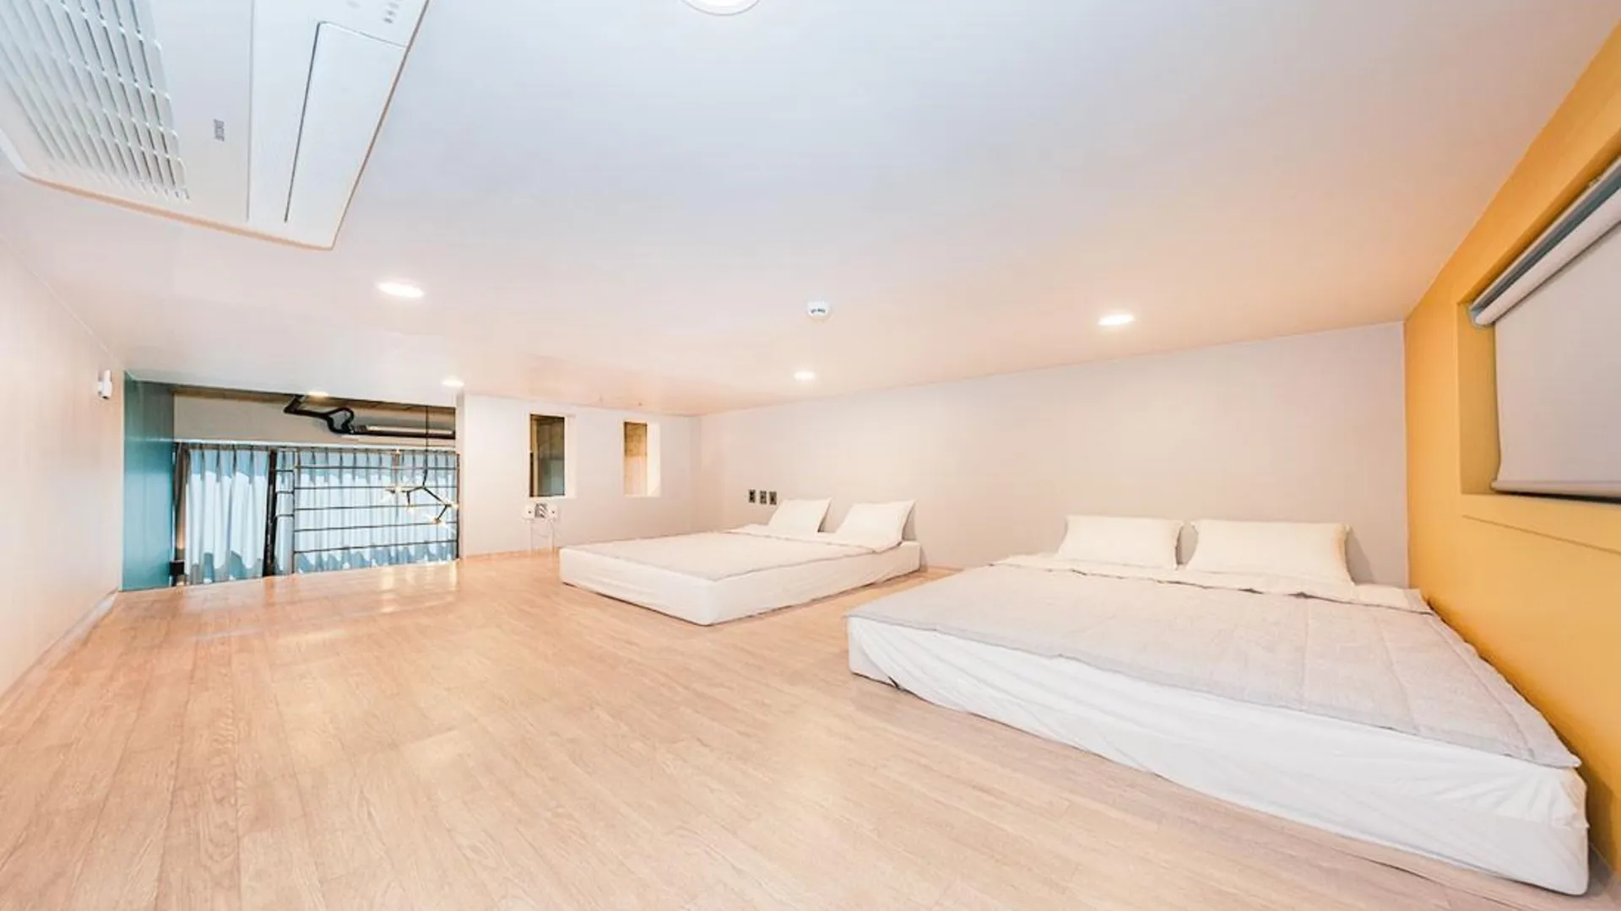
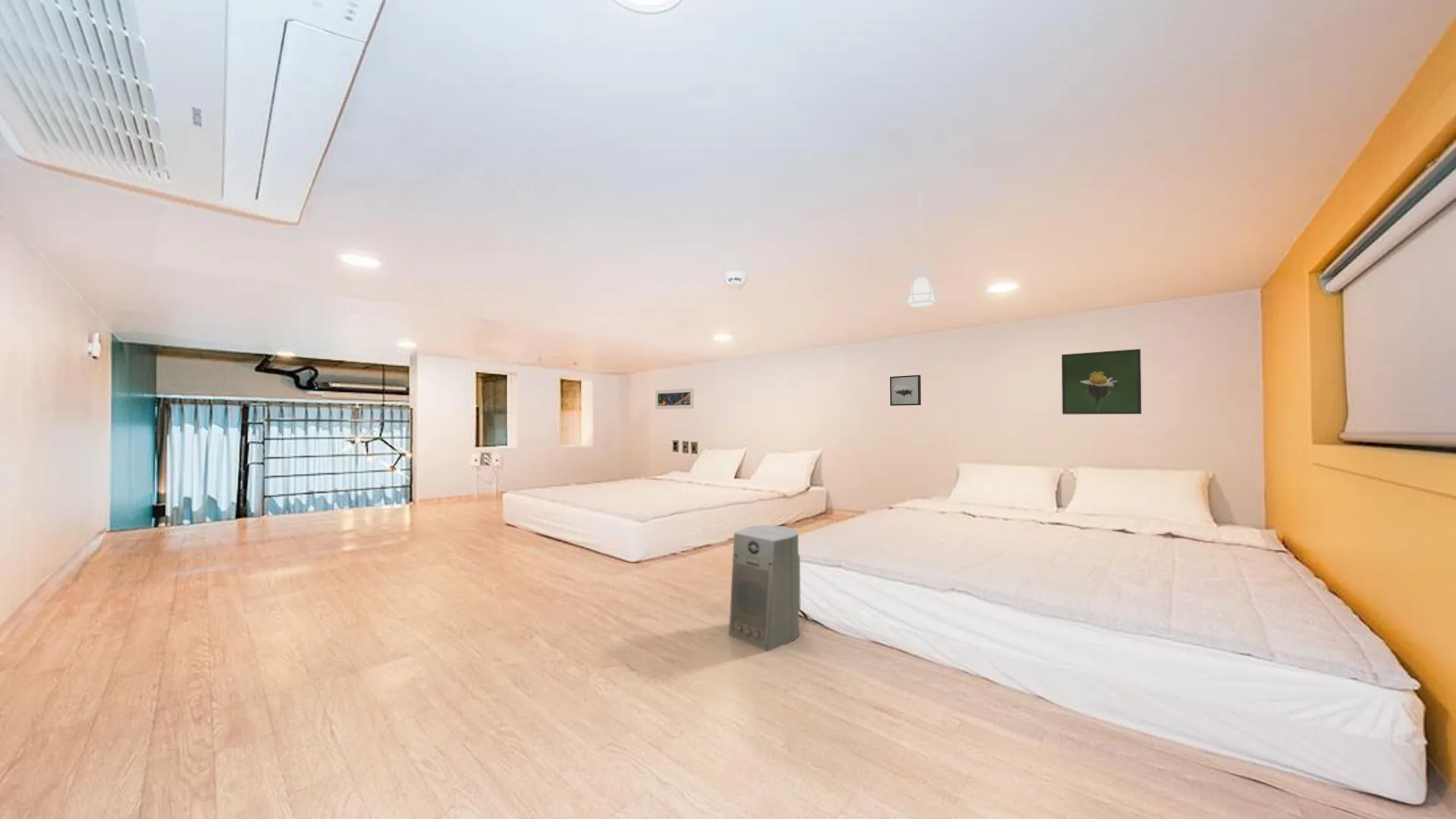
+ wall art (905, 391)
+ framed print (1100, 383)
+ pendant lamp (921, 249)
+ fan (769, 581)
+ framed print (673, 399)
